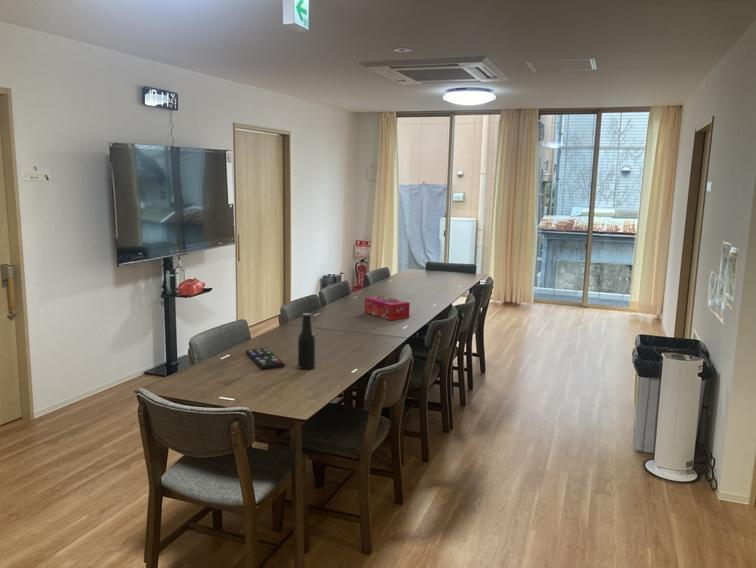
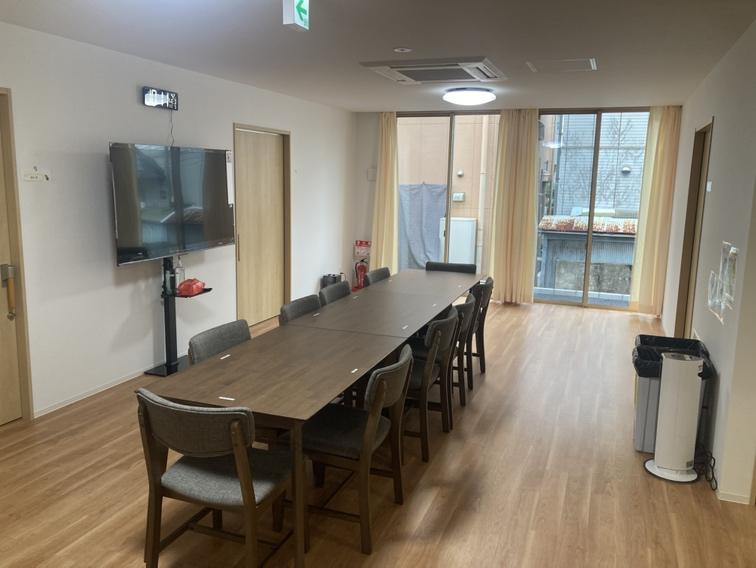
- beer bottle (306, 340)
- remote control (264, 357)
- tissue box (386, 307)
